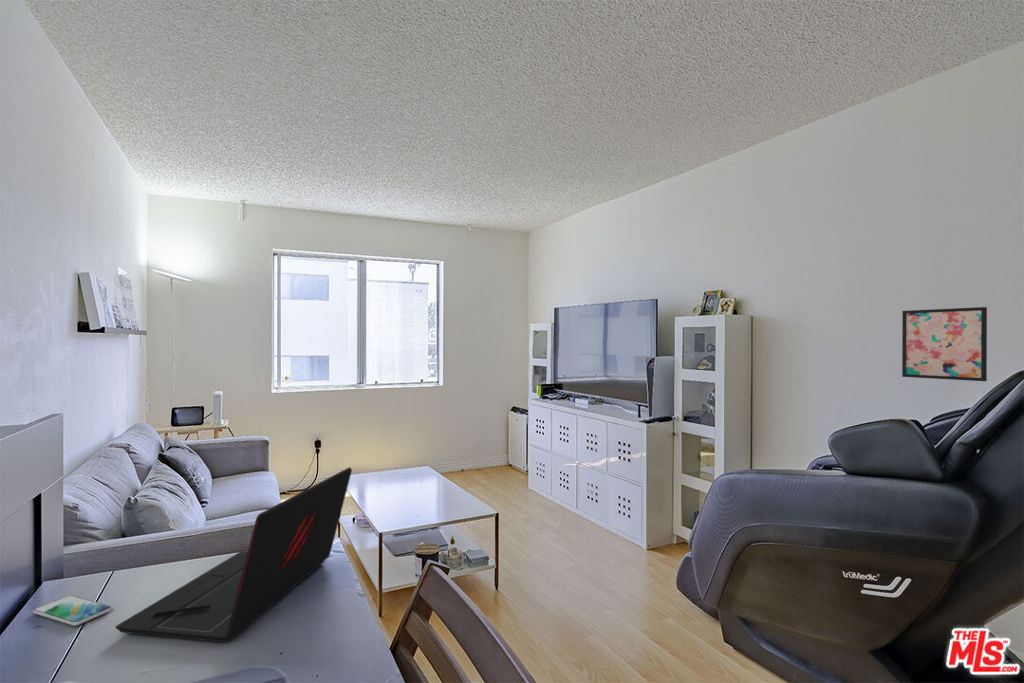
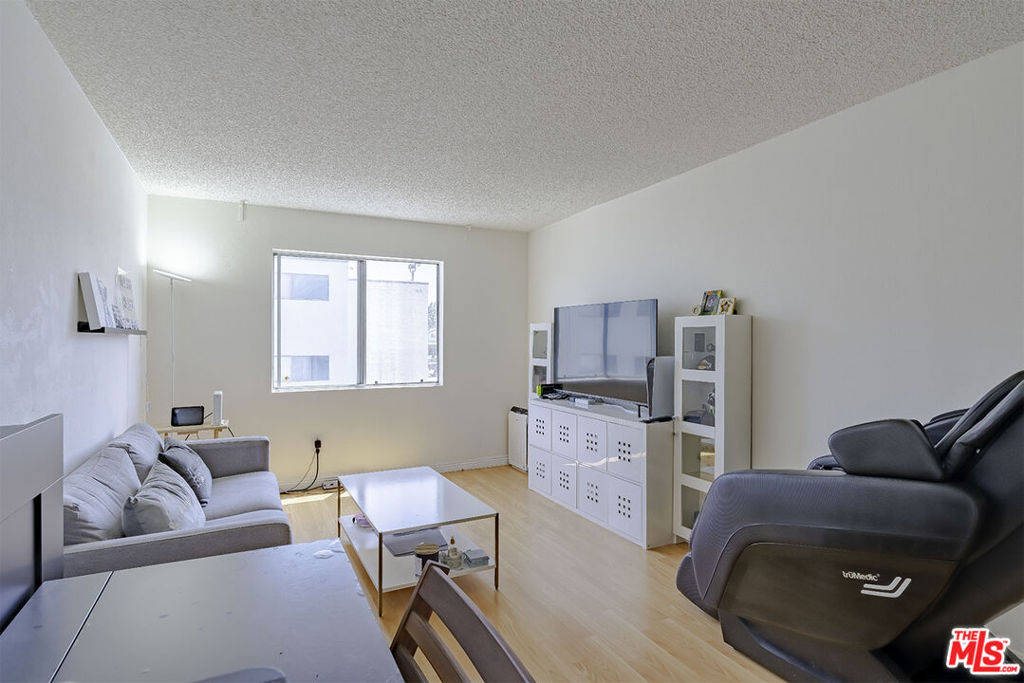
- smartphone (72, 609)
- wall art (942, 344)
- laptop (251, 539)
